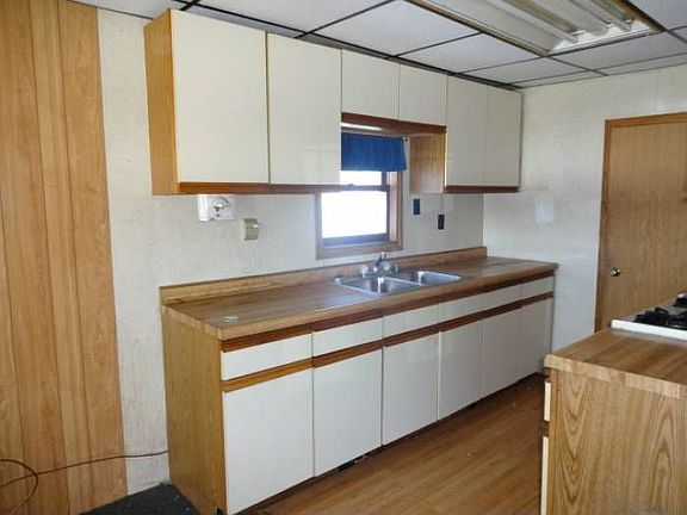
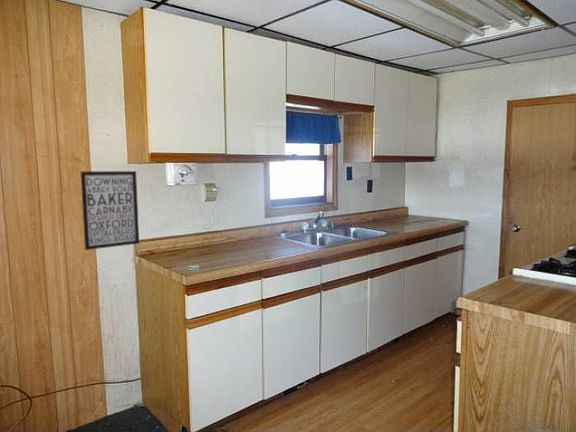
+ wall art (111, 209)
